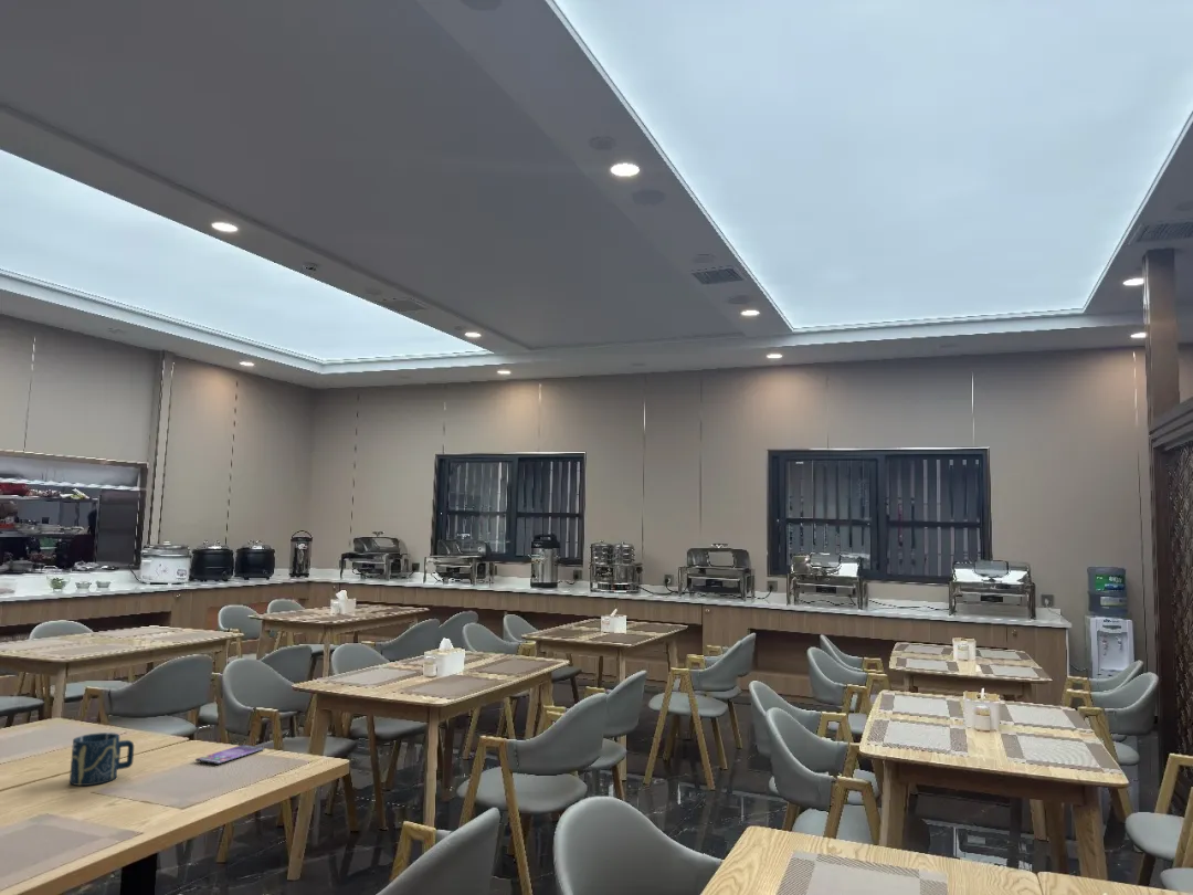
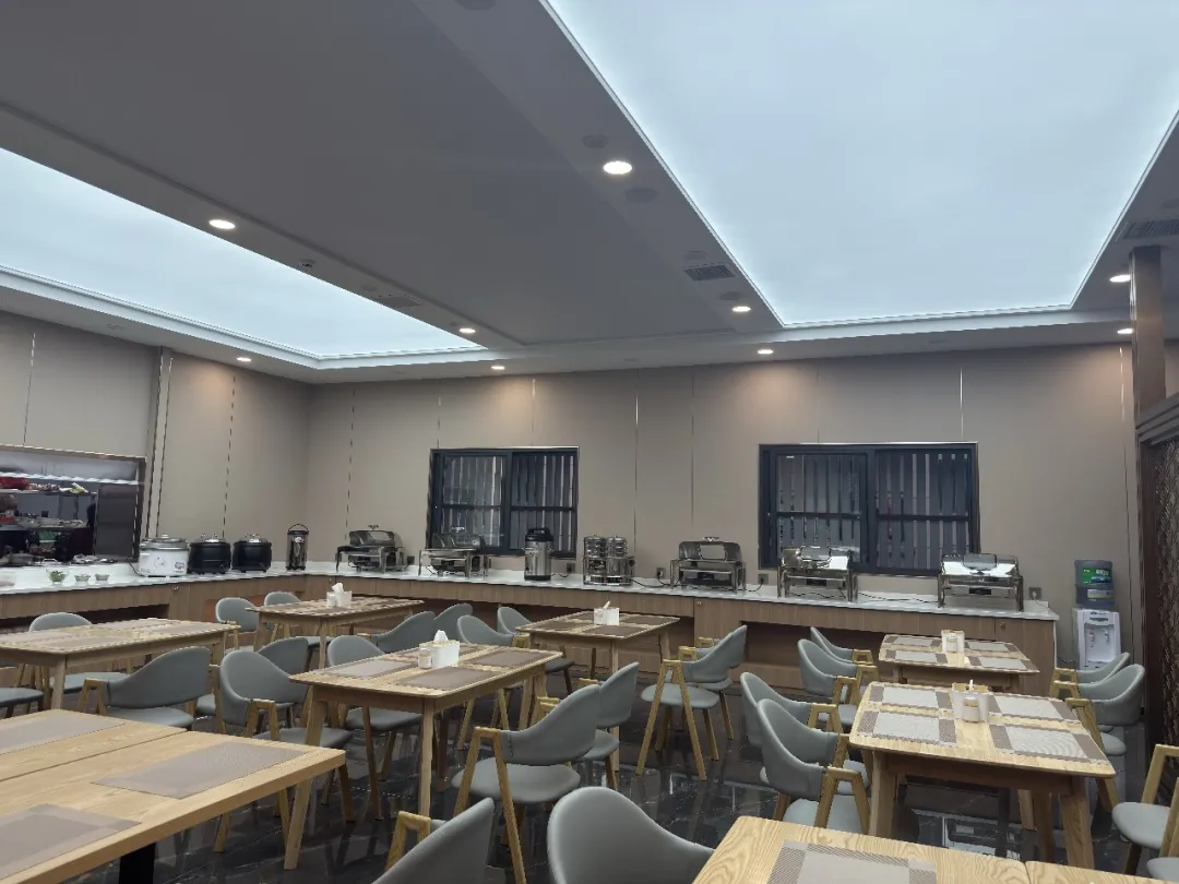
- smartphone (230, 754)
- cup (103, 757)
